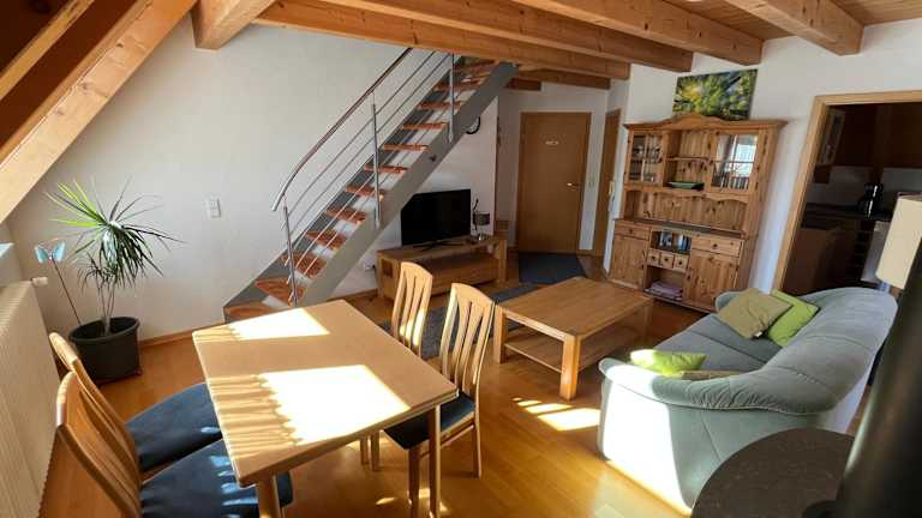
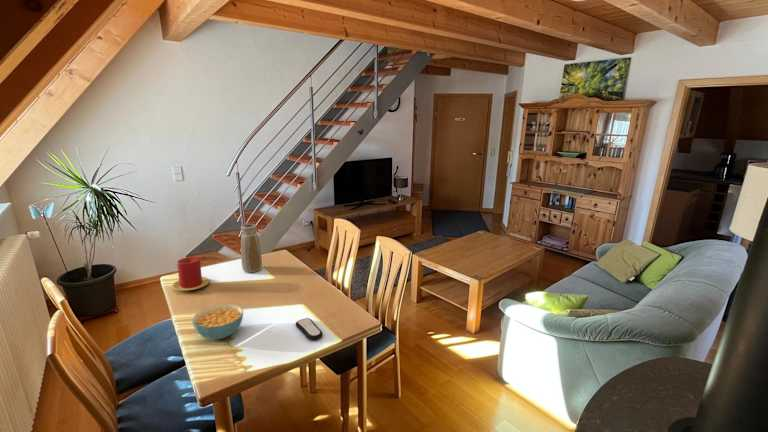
+ candle (190, 273)
+ cereal bowl (219, 325)
+ remote control (309, 328)
+ vase (251, 248)
